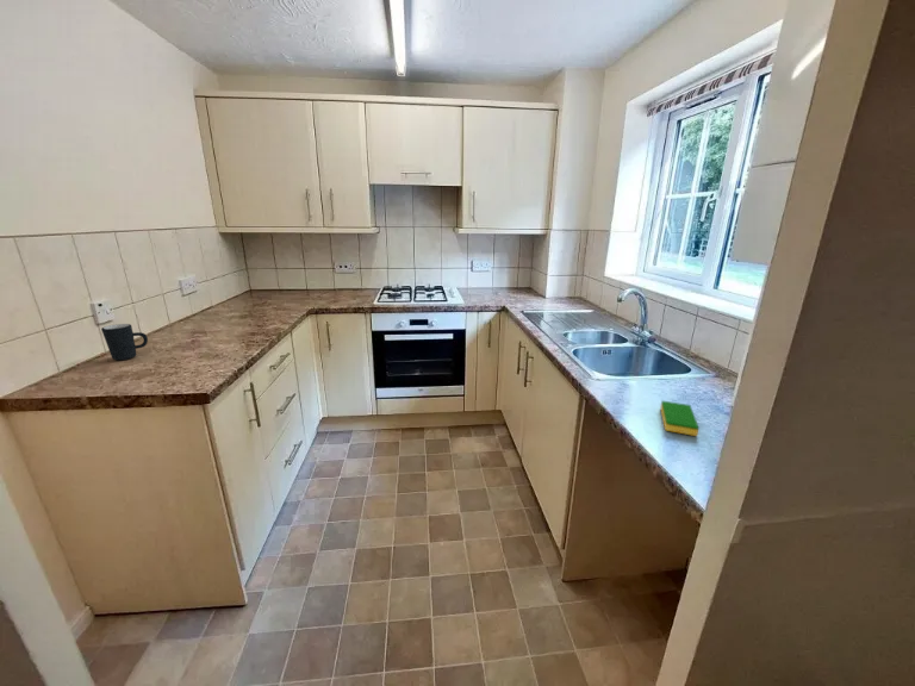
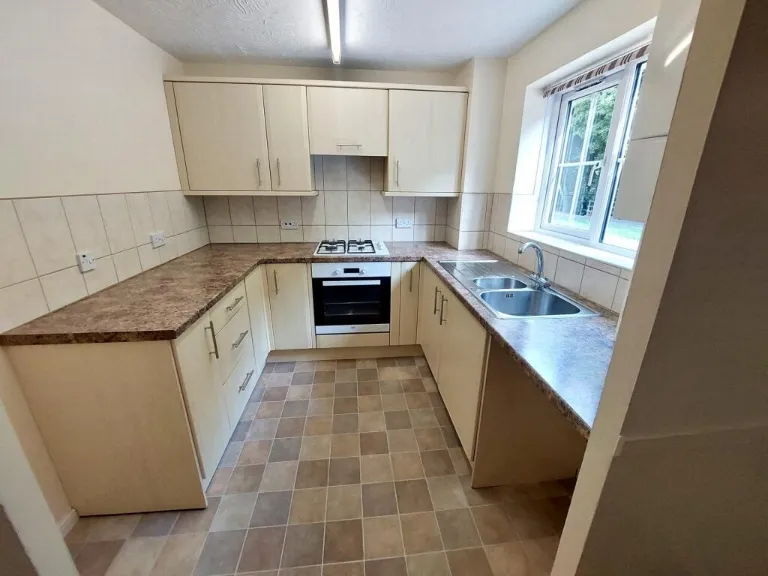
- mug (126, 341)
- dish sponge (678, 417)
